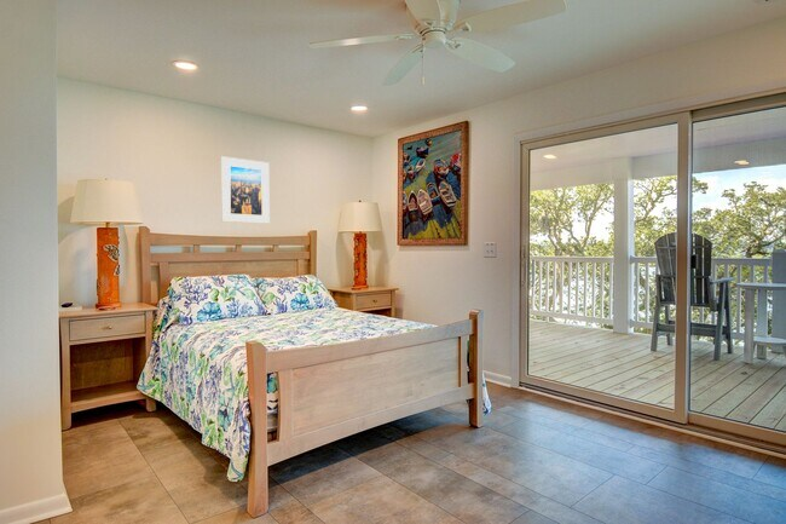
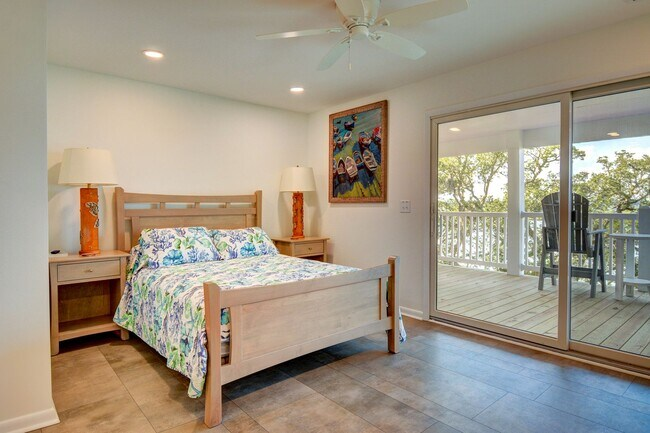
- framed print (245, 191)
